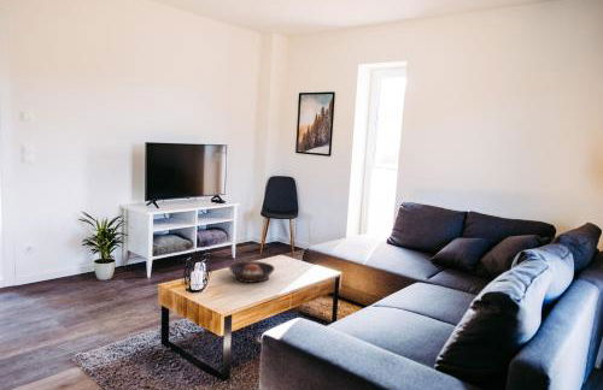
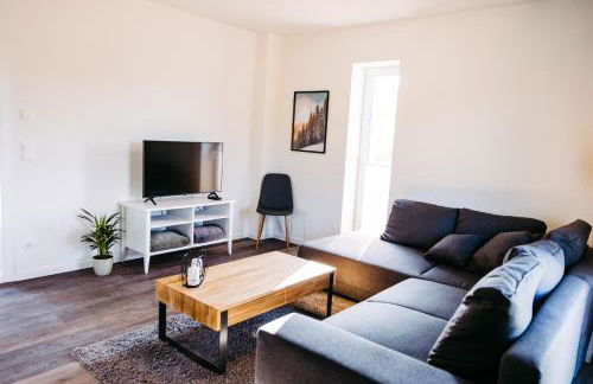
- bowl (251, 271)
